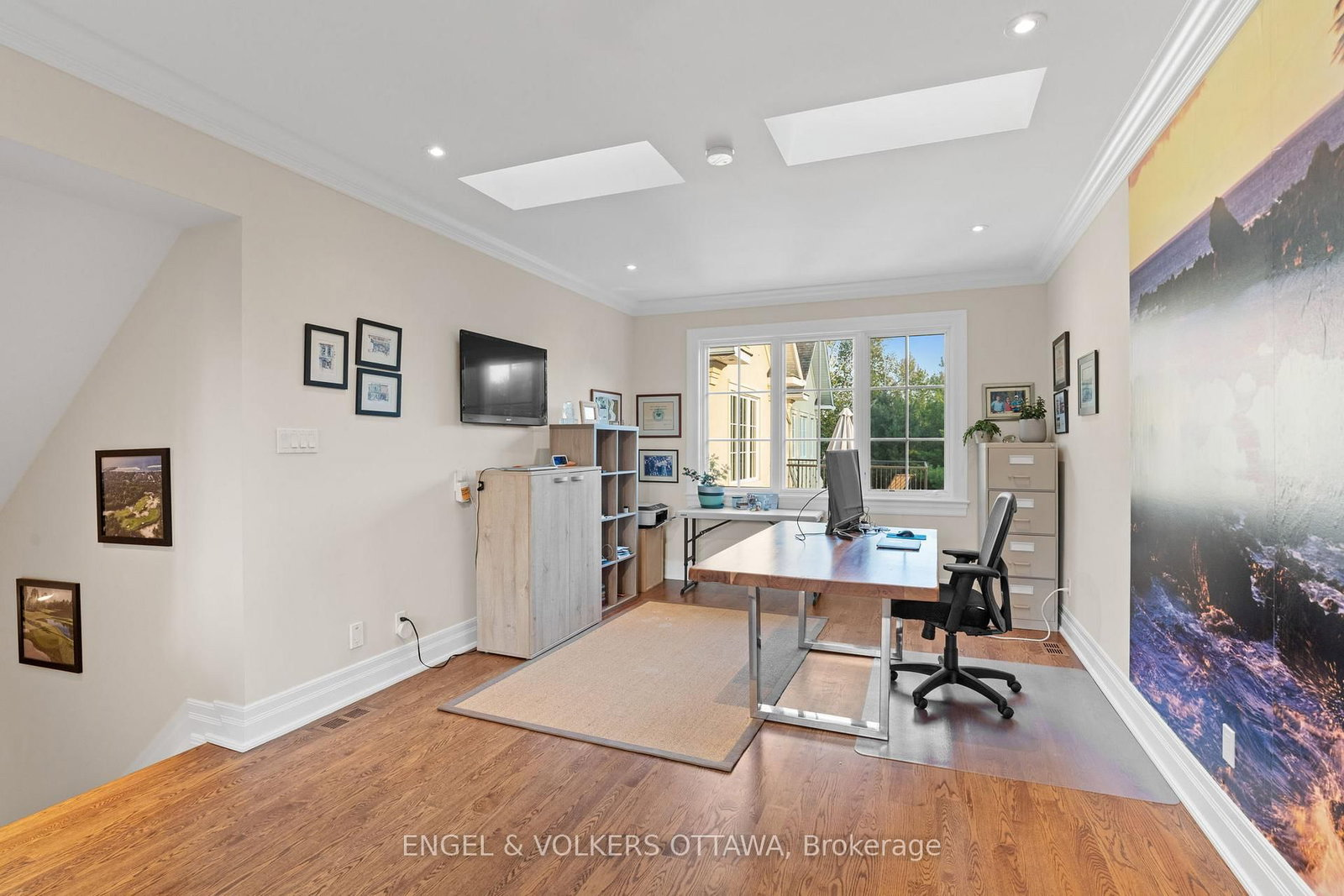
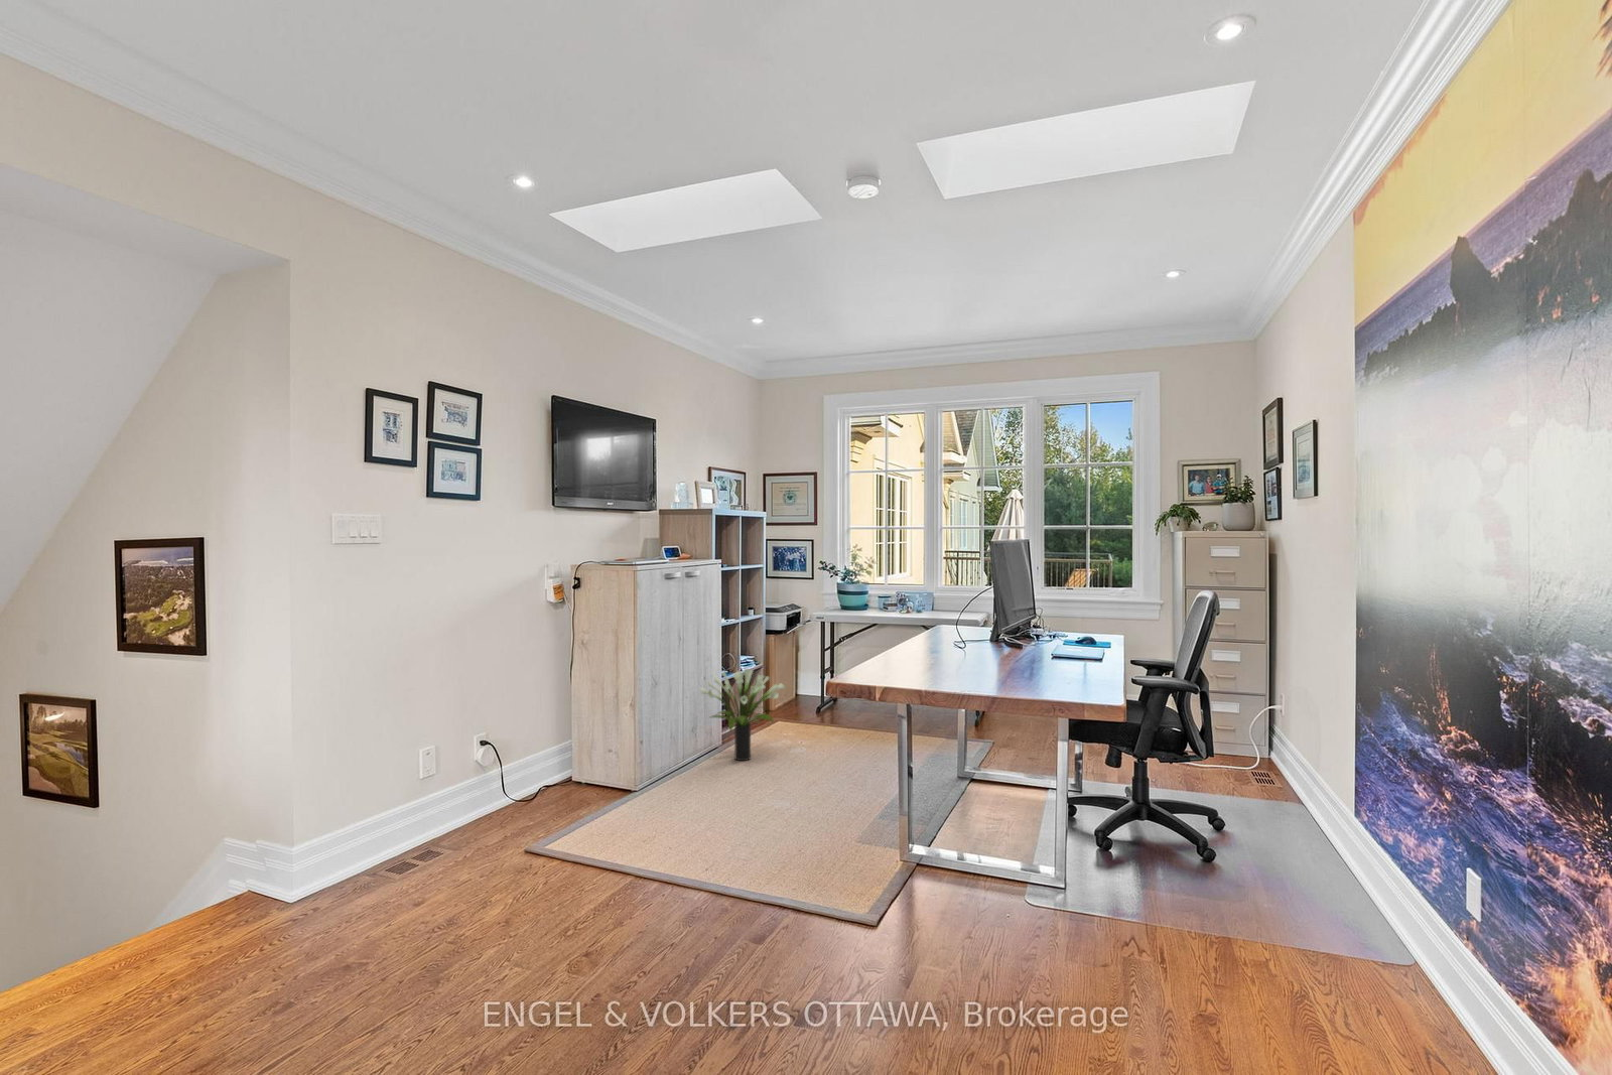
+ potted plant (742, 713)
